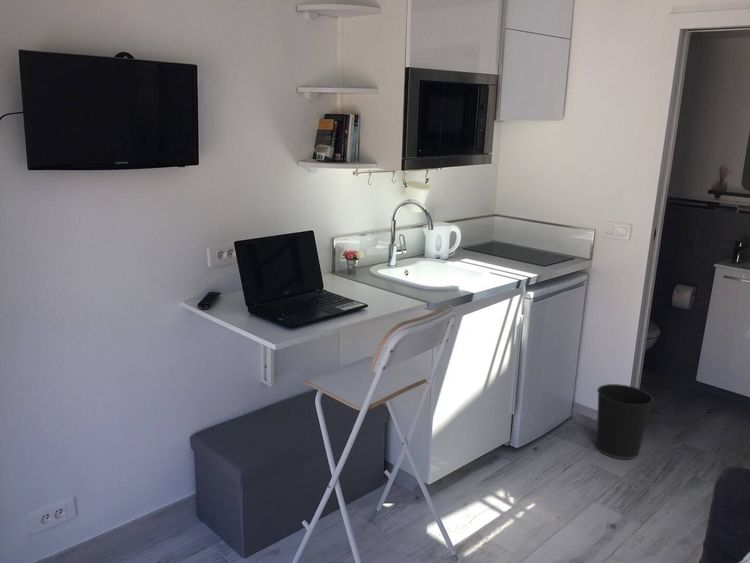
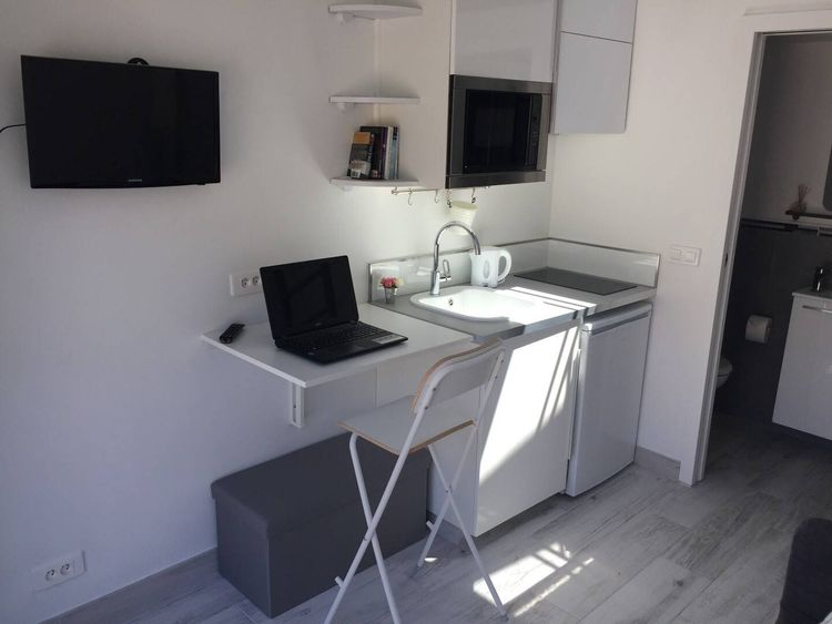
- wastebasket (621, 422)
